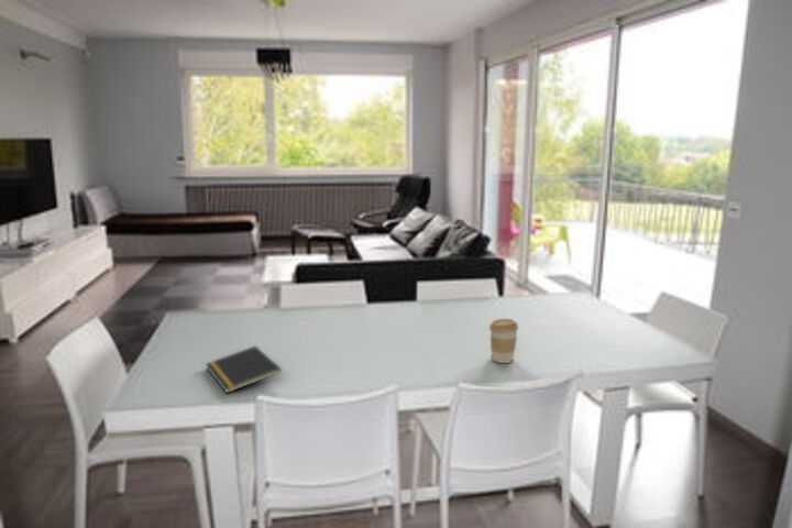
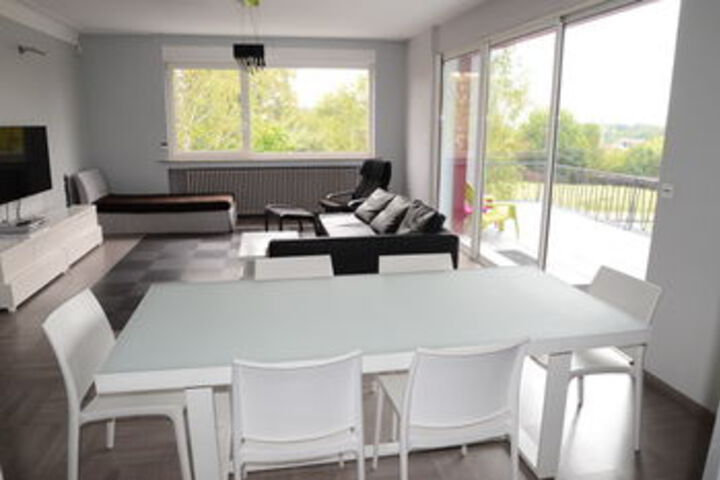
- notepad (242, 367)
- coffee cup (503, 340)
